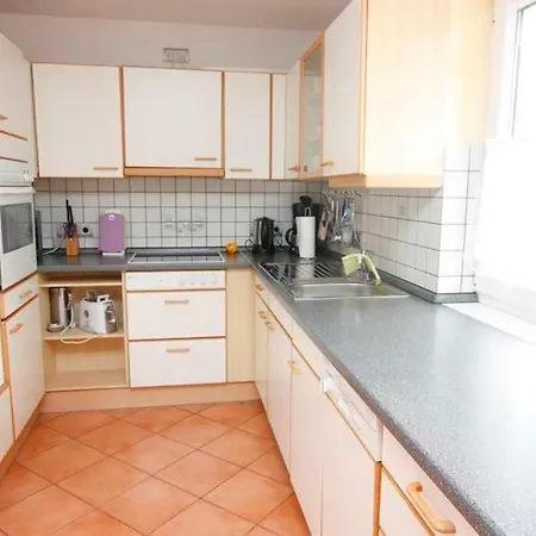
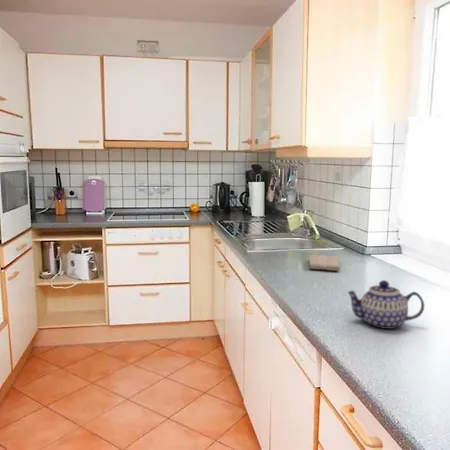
+ teapot (384, 302)
+ washcloth (324, 261)
